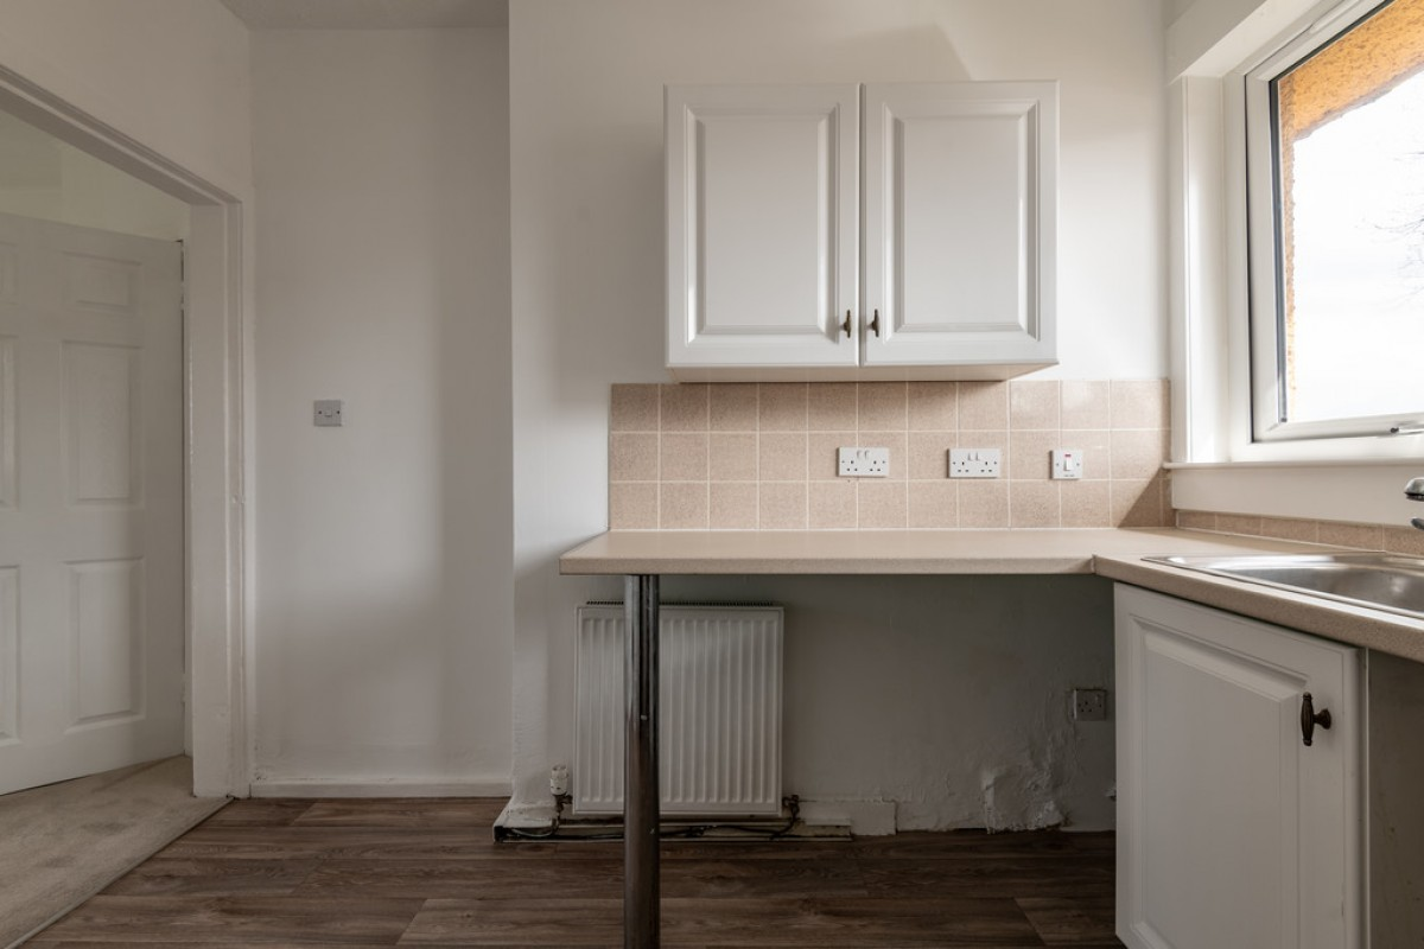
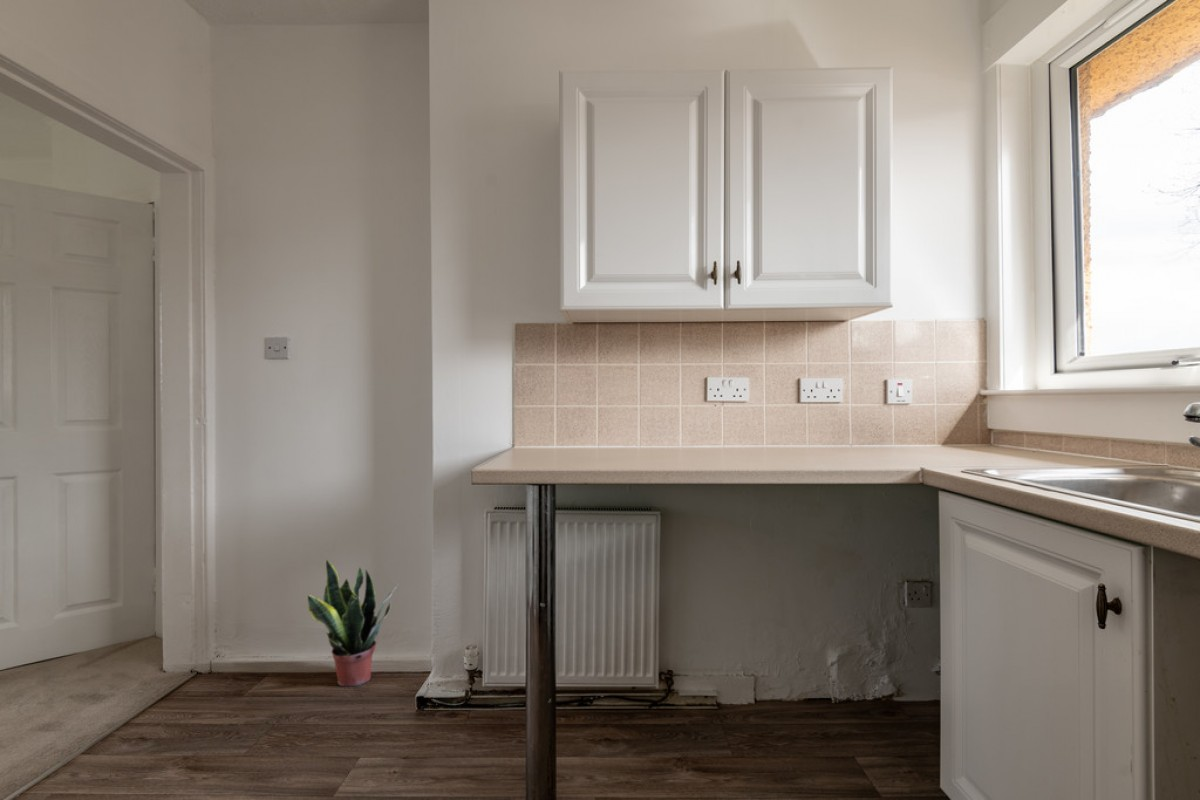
+ potted plant (351, 621)
